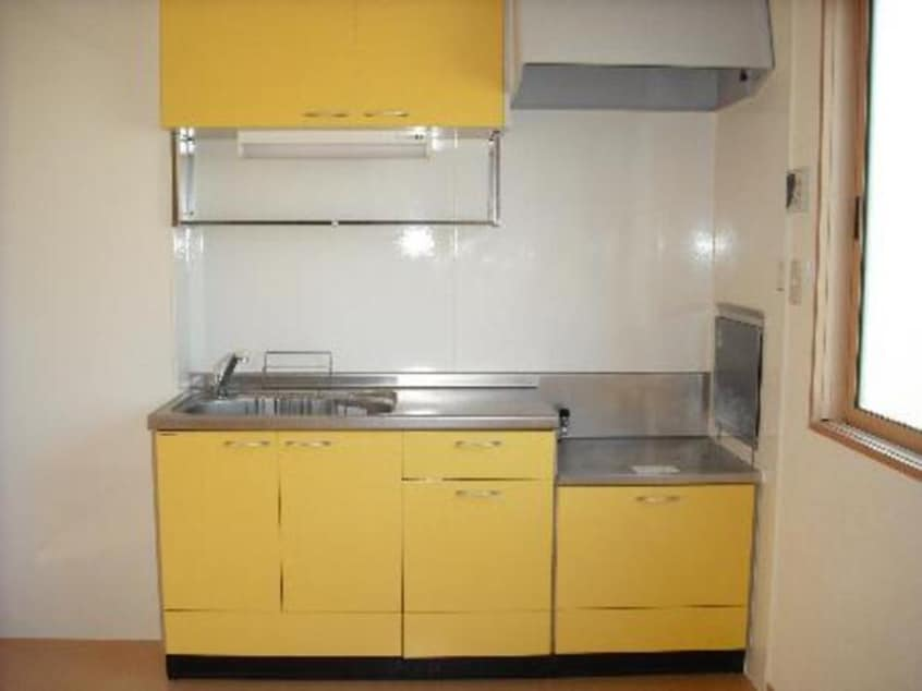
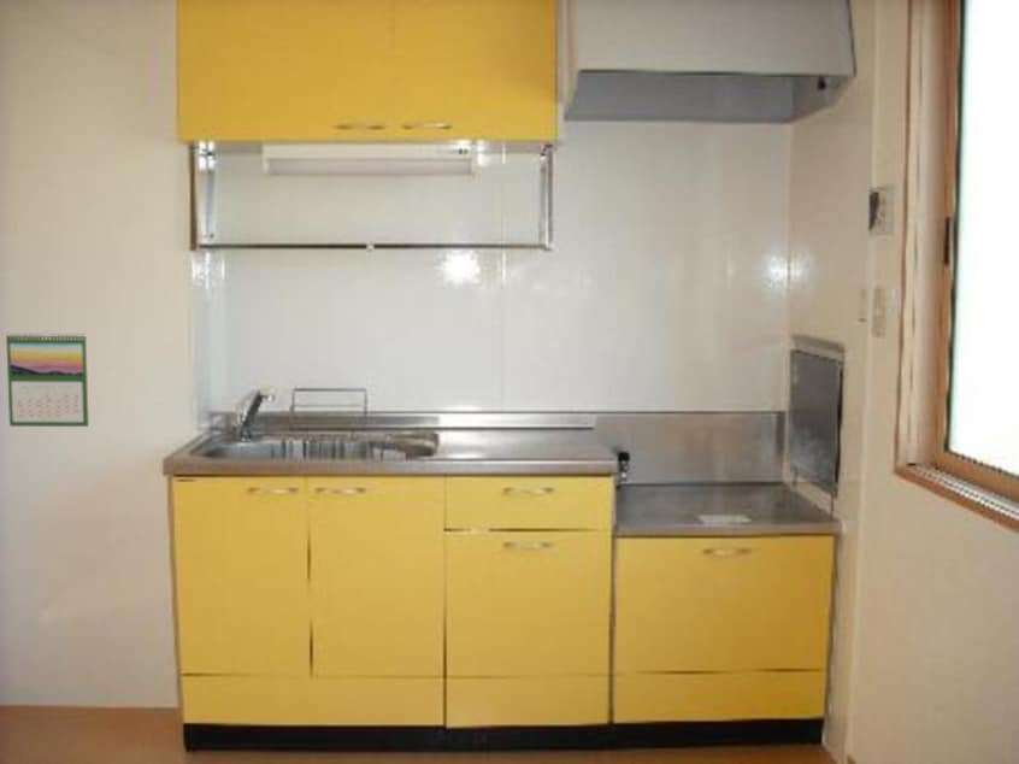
+ calendar (47, 378)
